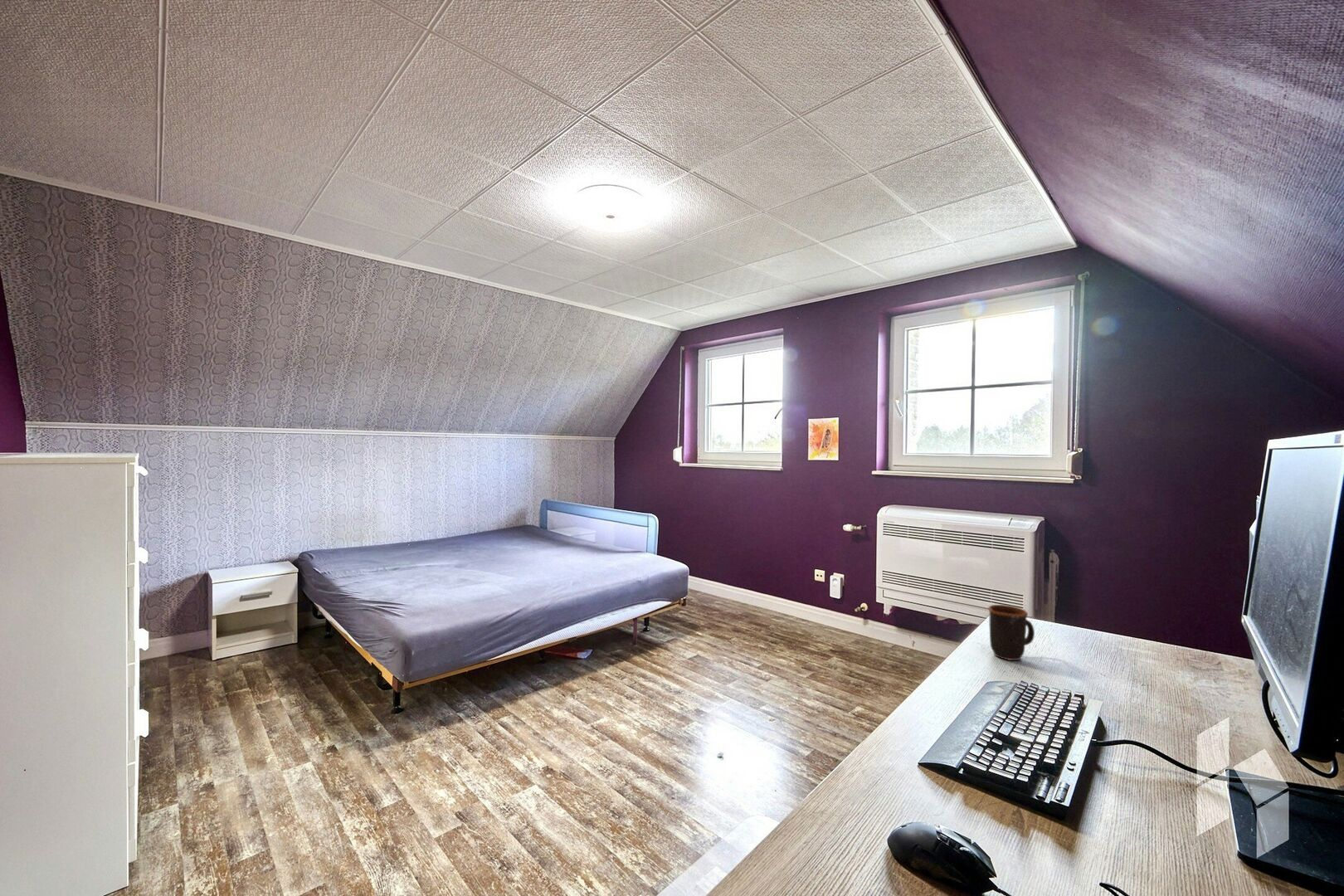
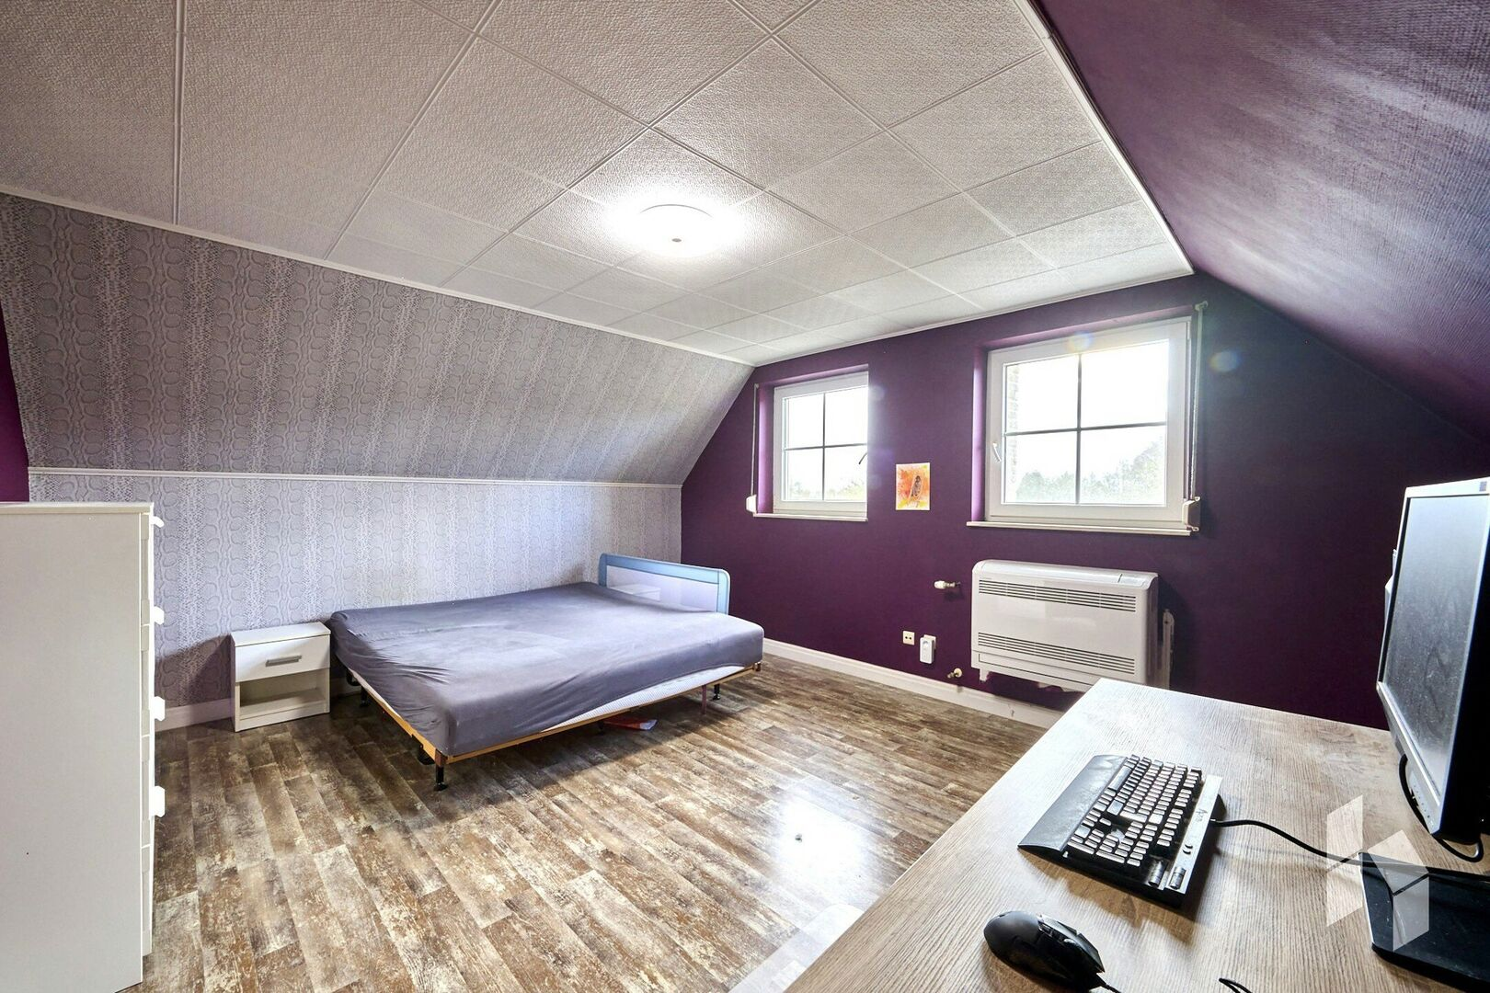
- mug (1012, 631)
